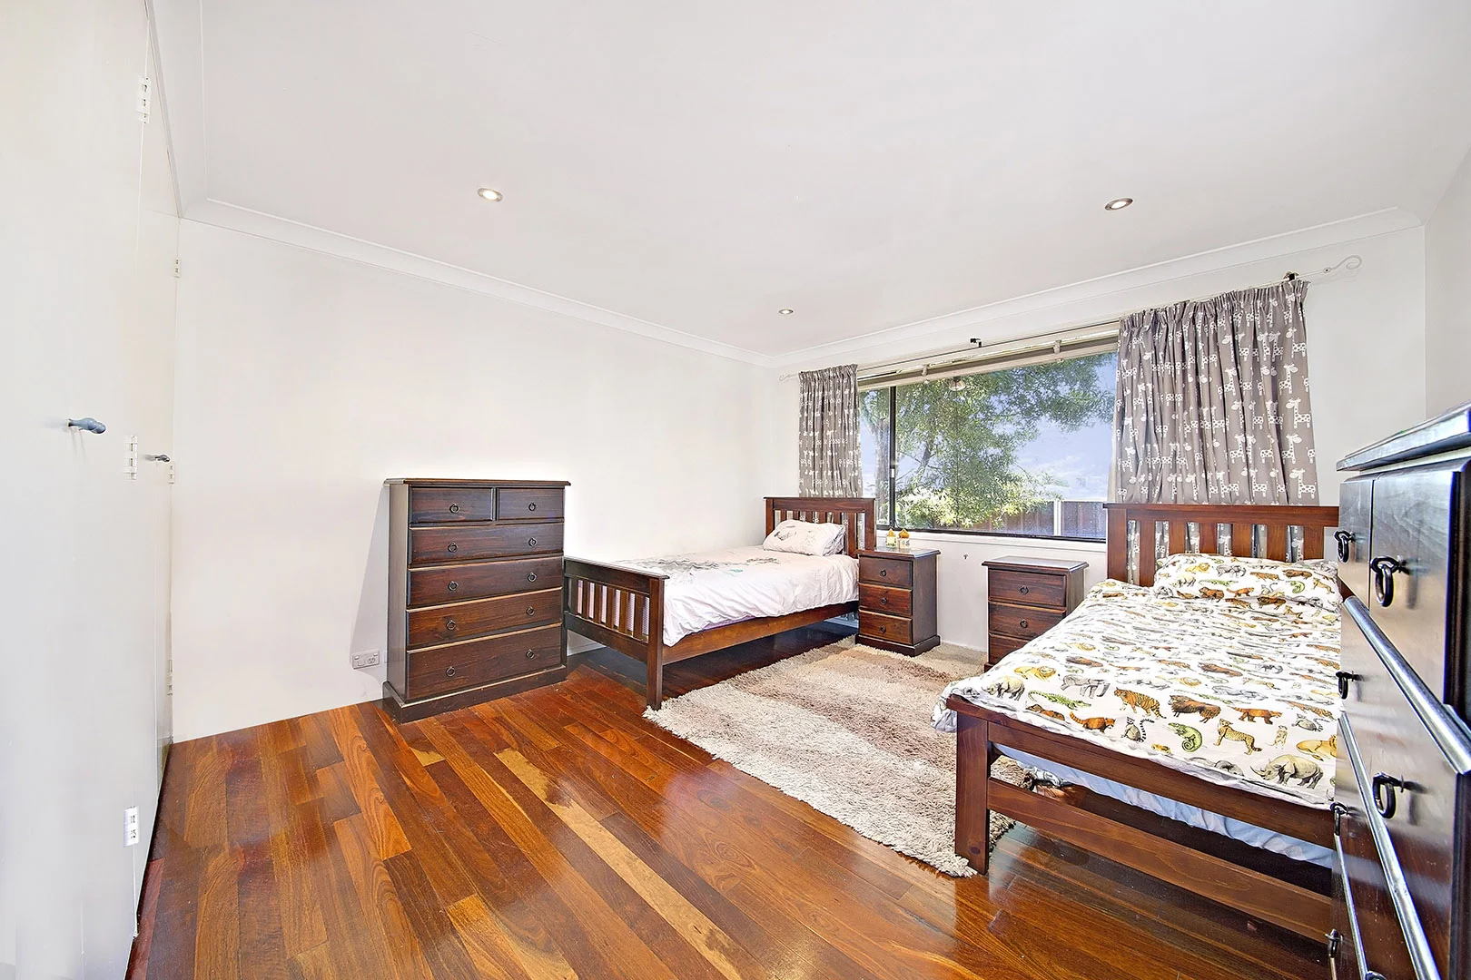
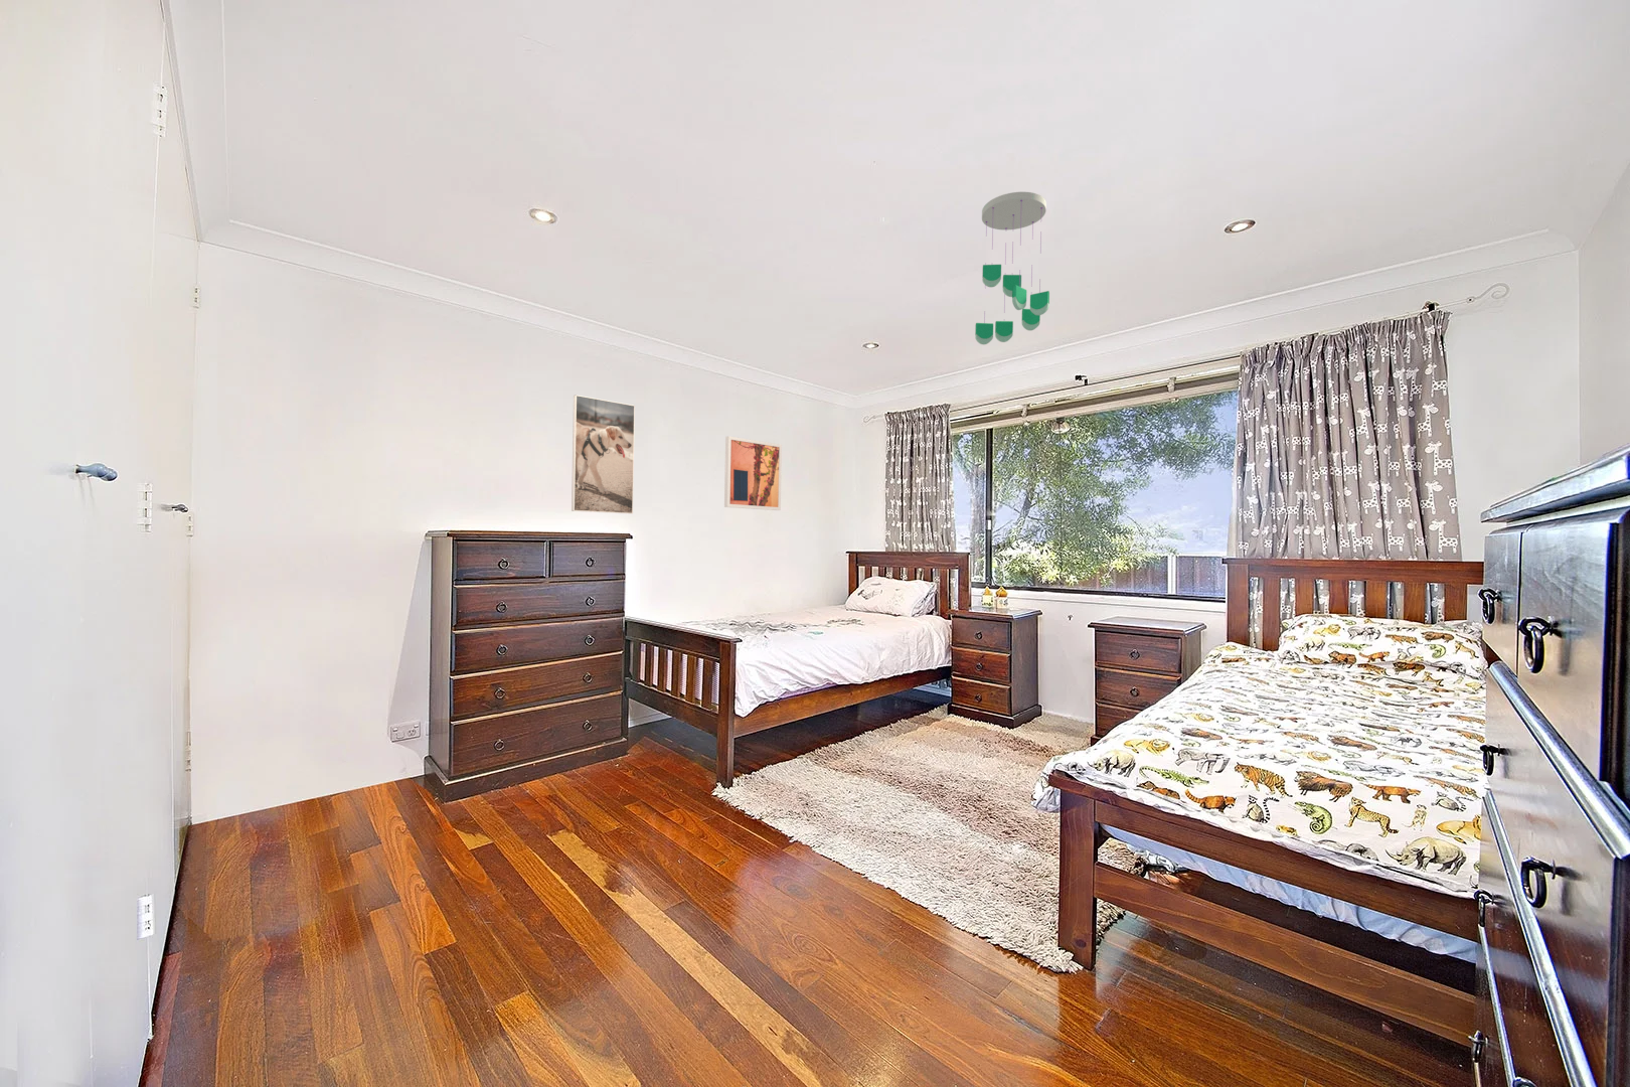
+ wall art (753, 474)
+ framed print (604, 456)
+ ceiling mobile (1013, 274)
